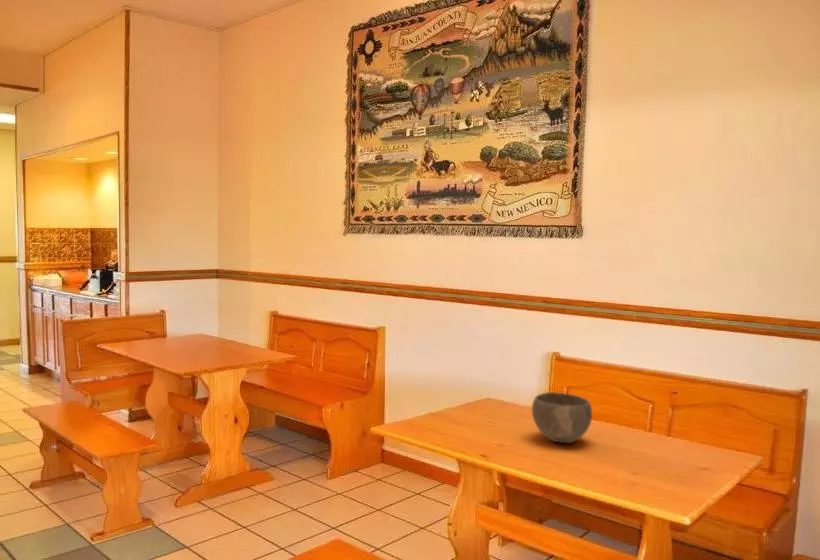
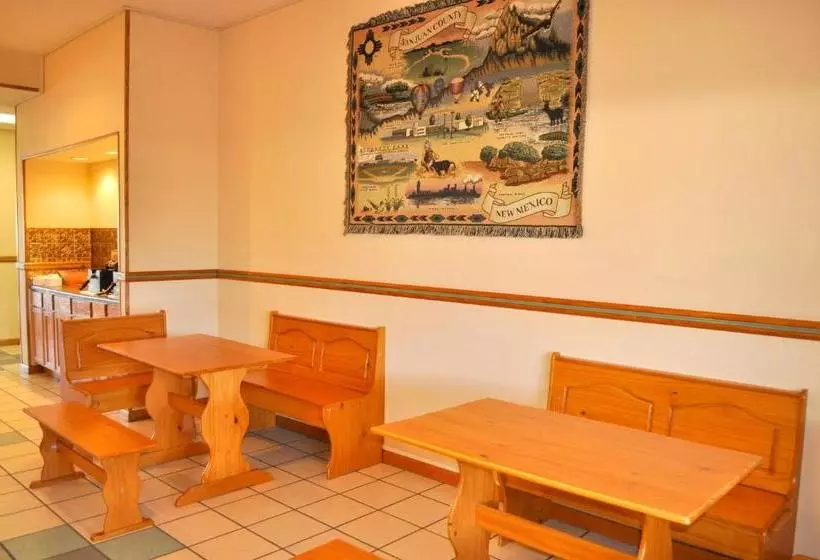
- bowl (561, 419)
